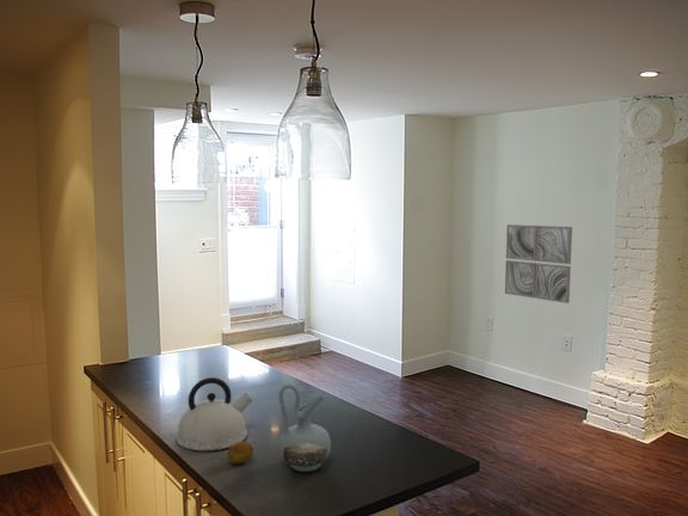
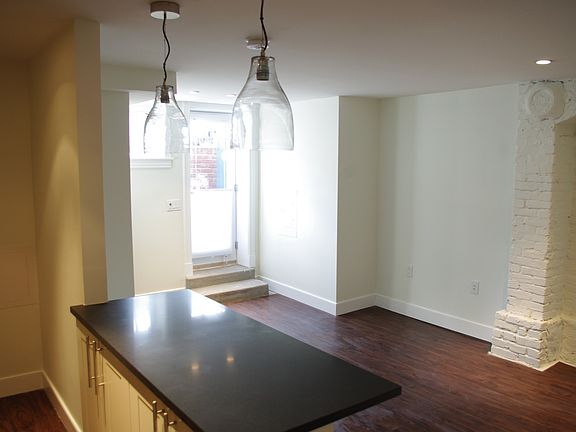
- wall art (536, 260)
- kettle (215, 406)
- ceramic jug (305, 424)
- fruit (240, 452)
